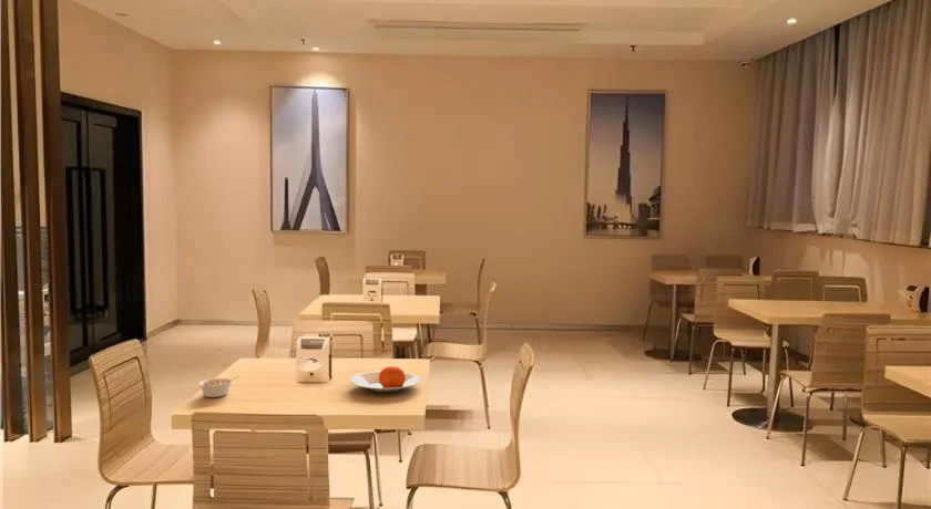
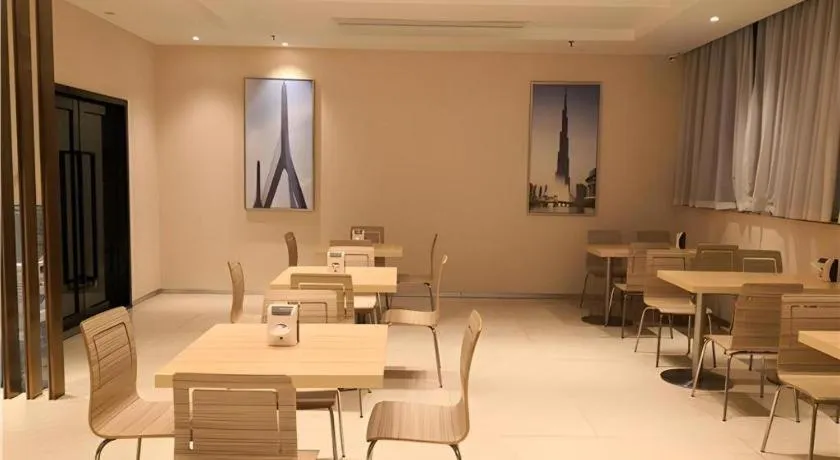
- plate (385, 376)
- legume (216, 386)
